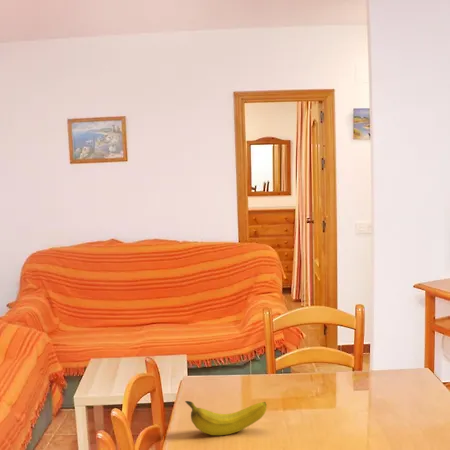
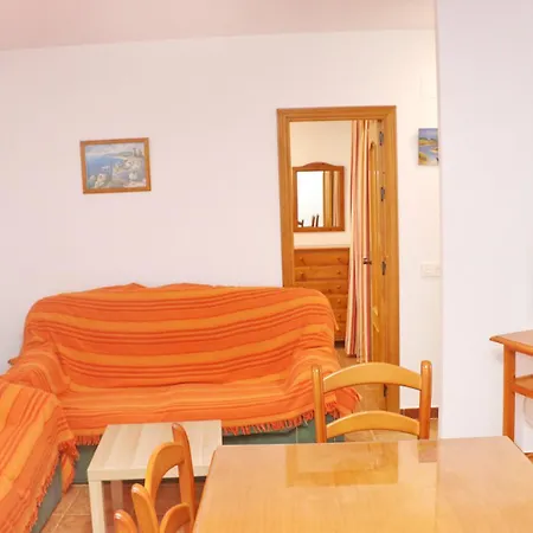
- fruit (225, 414)
